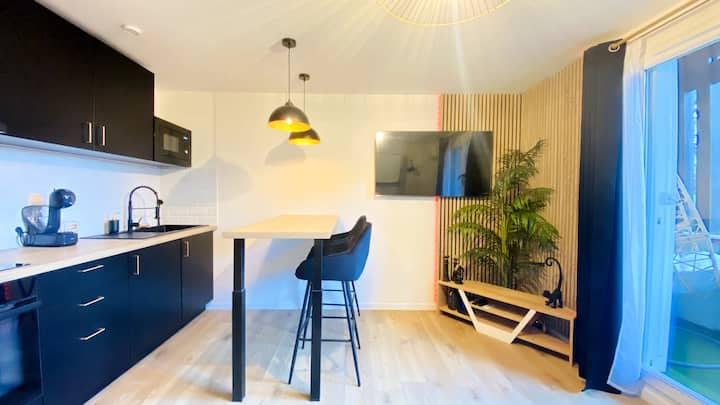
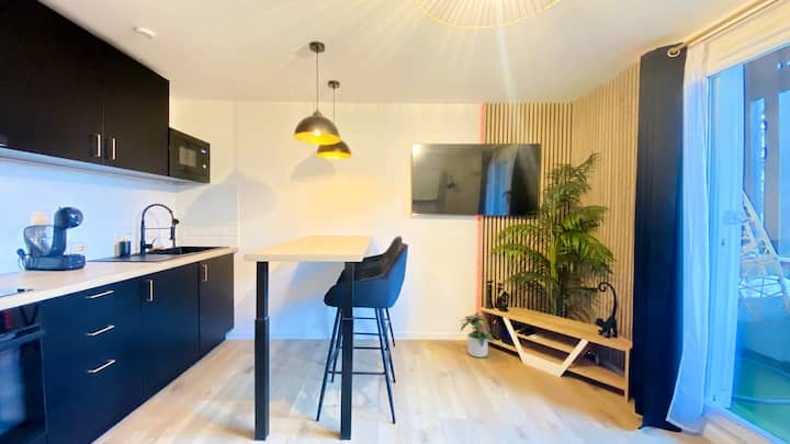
+ potted plant (474, 333)
